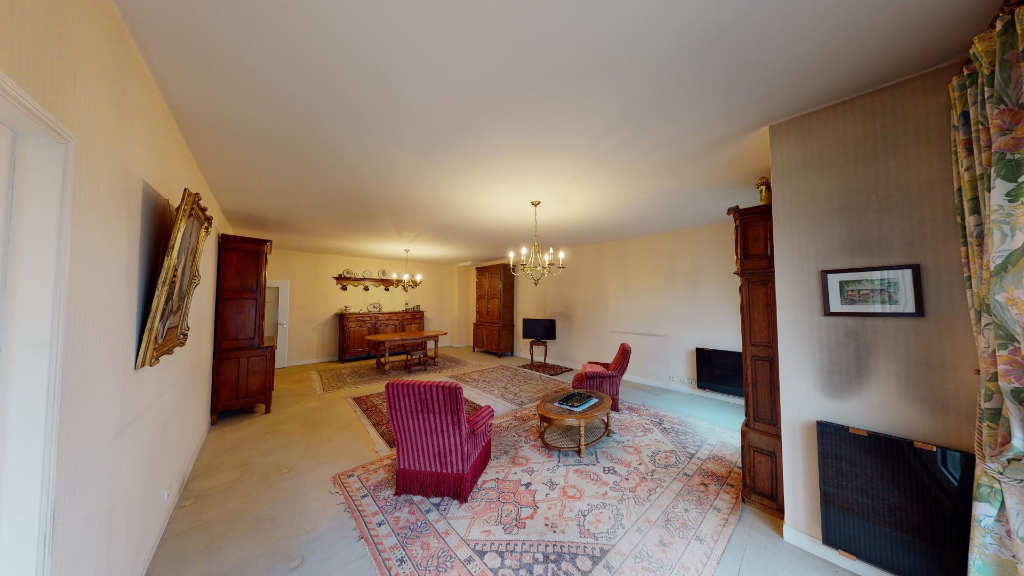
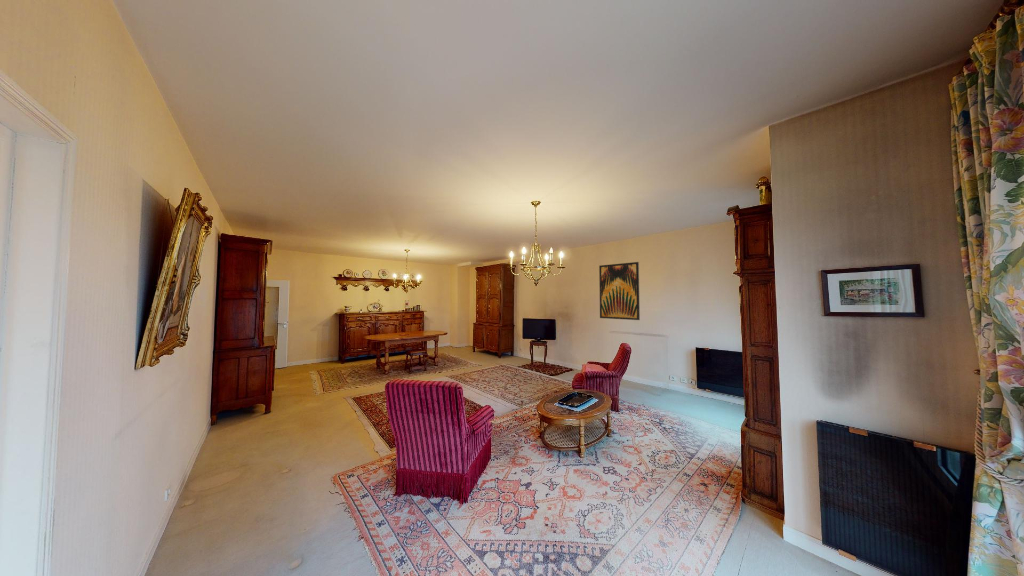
+ wall art (618, 291)
